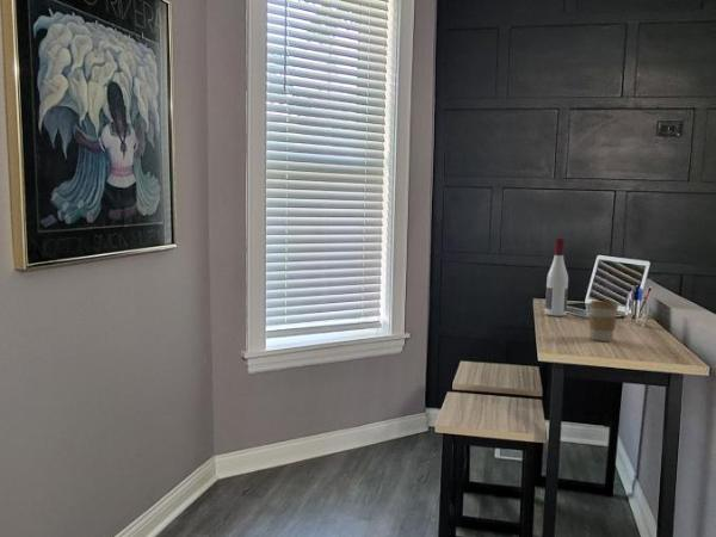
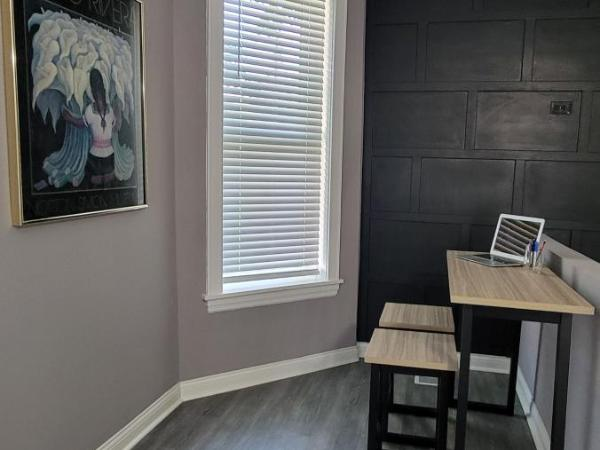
- alcohol (557, 276)
- coffee cup (601, 319)
